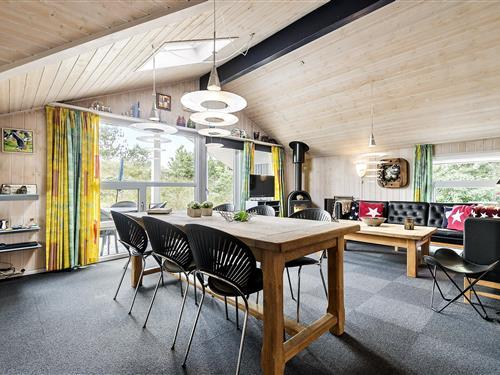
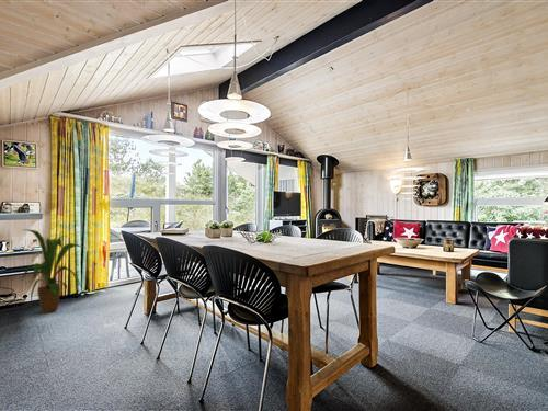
+ house plant (56, 267)
